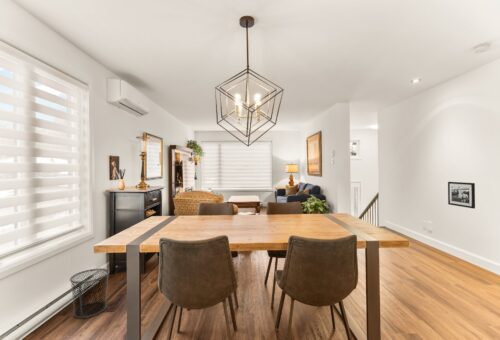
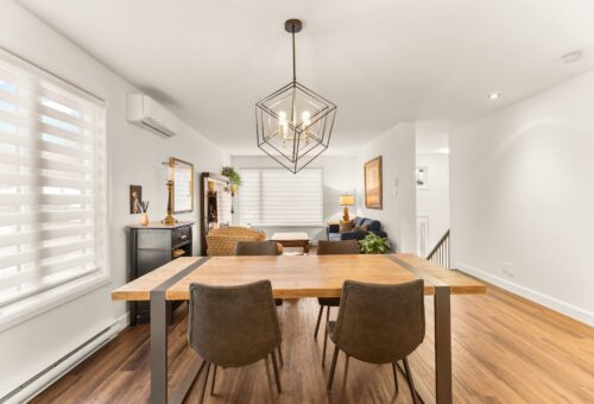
- picture frame (460, 194)
- waste bin (90, 292)
